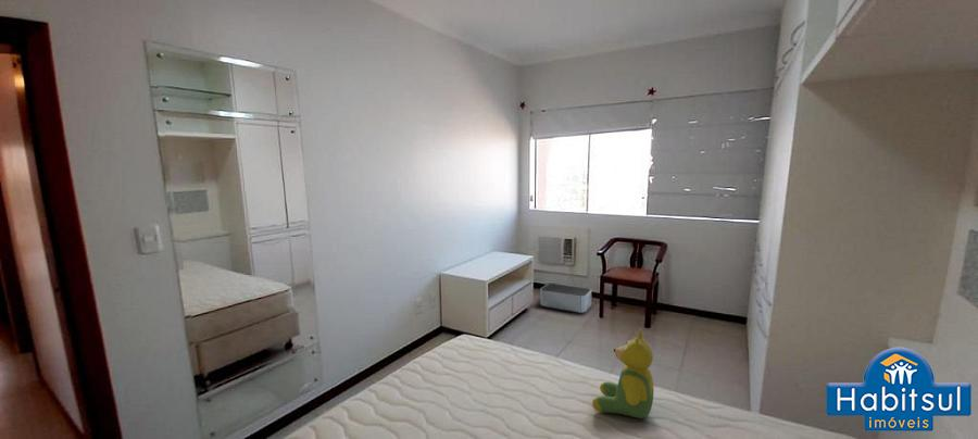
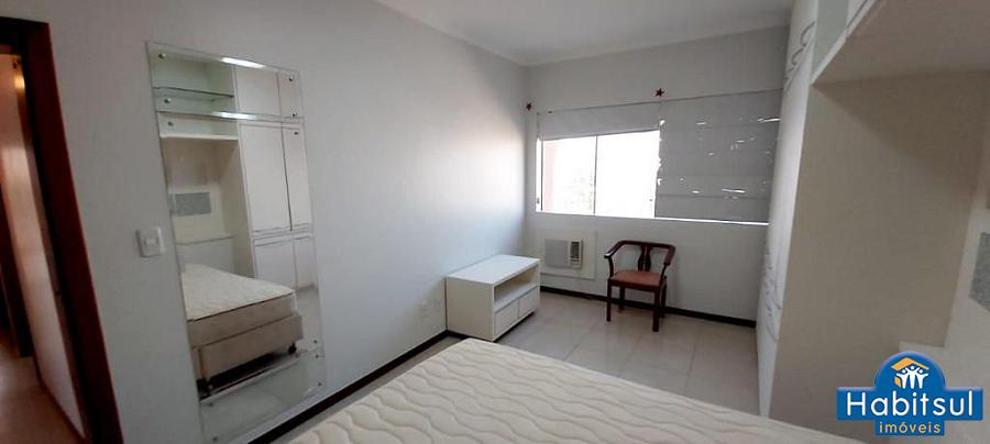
- storage bin (565, 297)
- teddy bear (624, 369)
